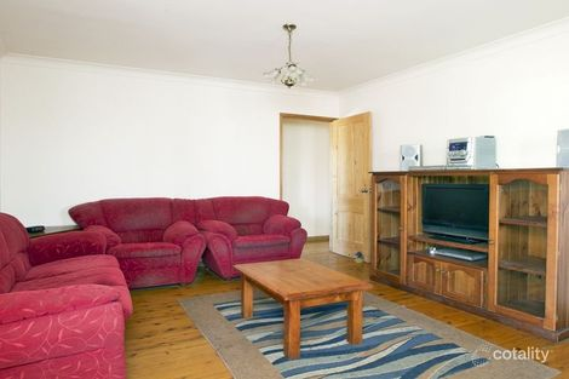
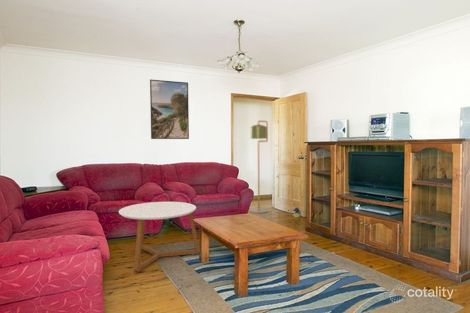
+ coffee table (144, 228)
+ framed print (170, 110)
+ floor lamp (258, 166)
